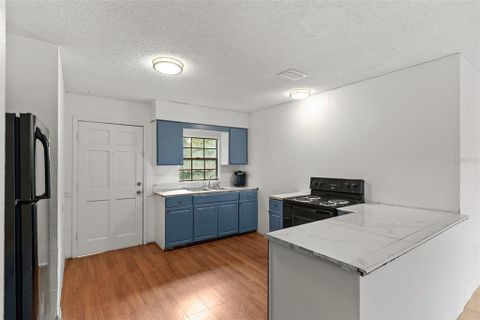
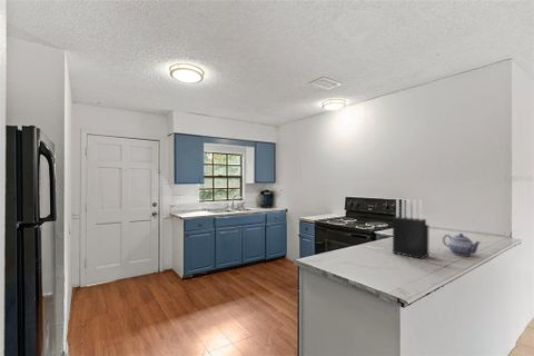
+ teapot (461, 244)
+ knife block (411, 226)
